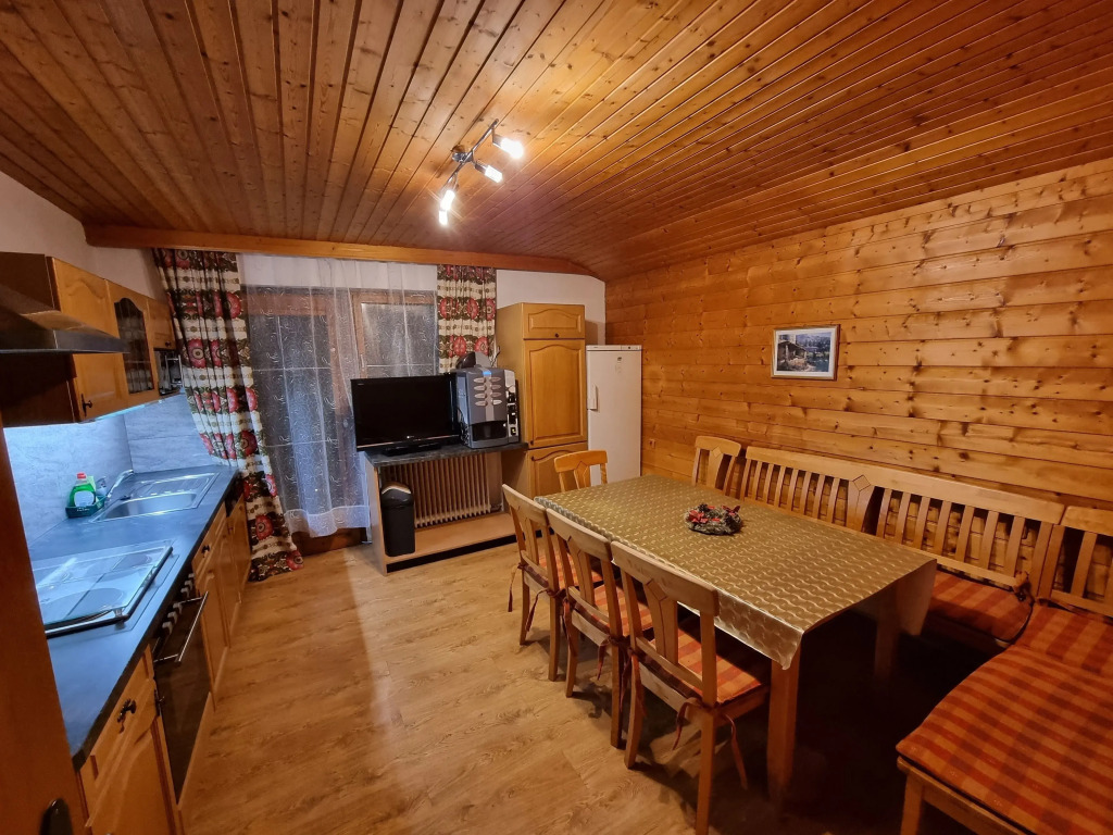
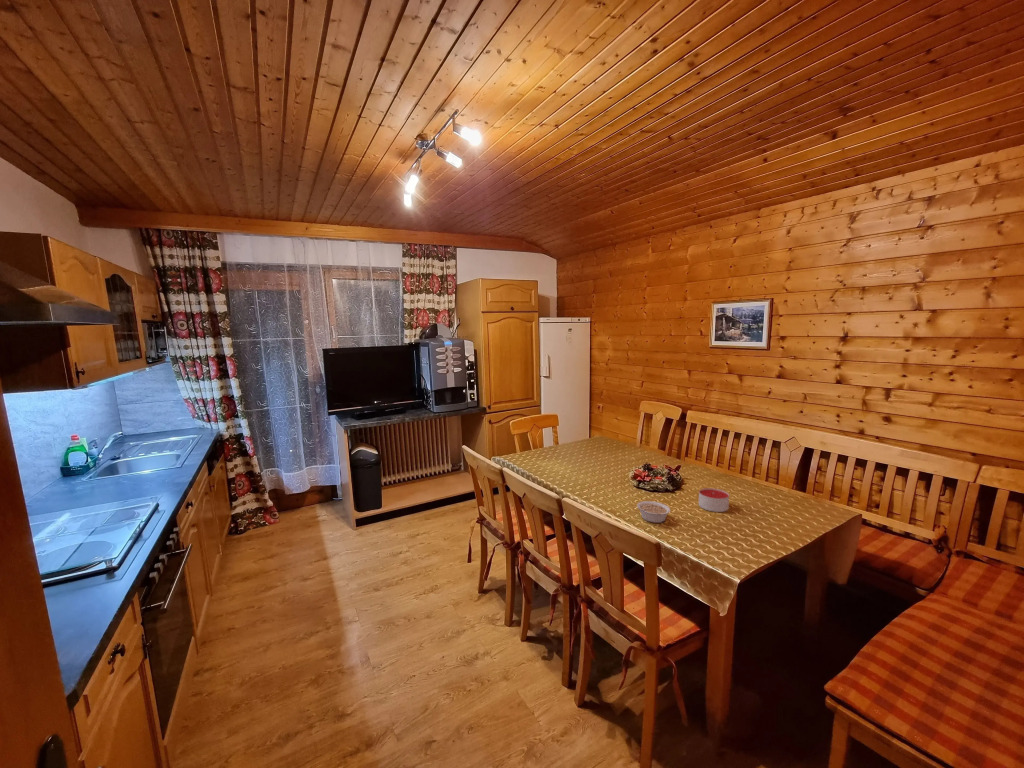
+ legume (654, 512)
+ candle (713, 499)
